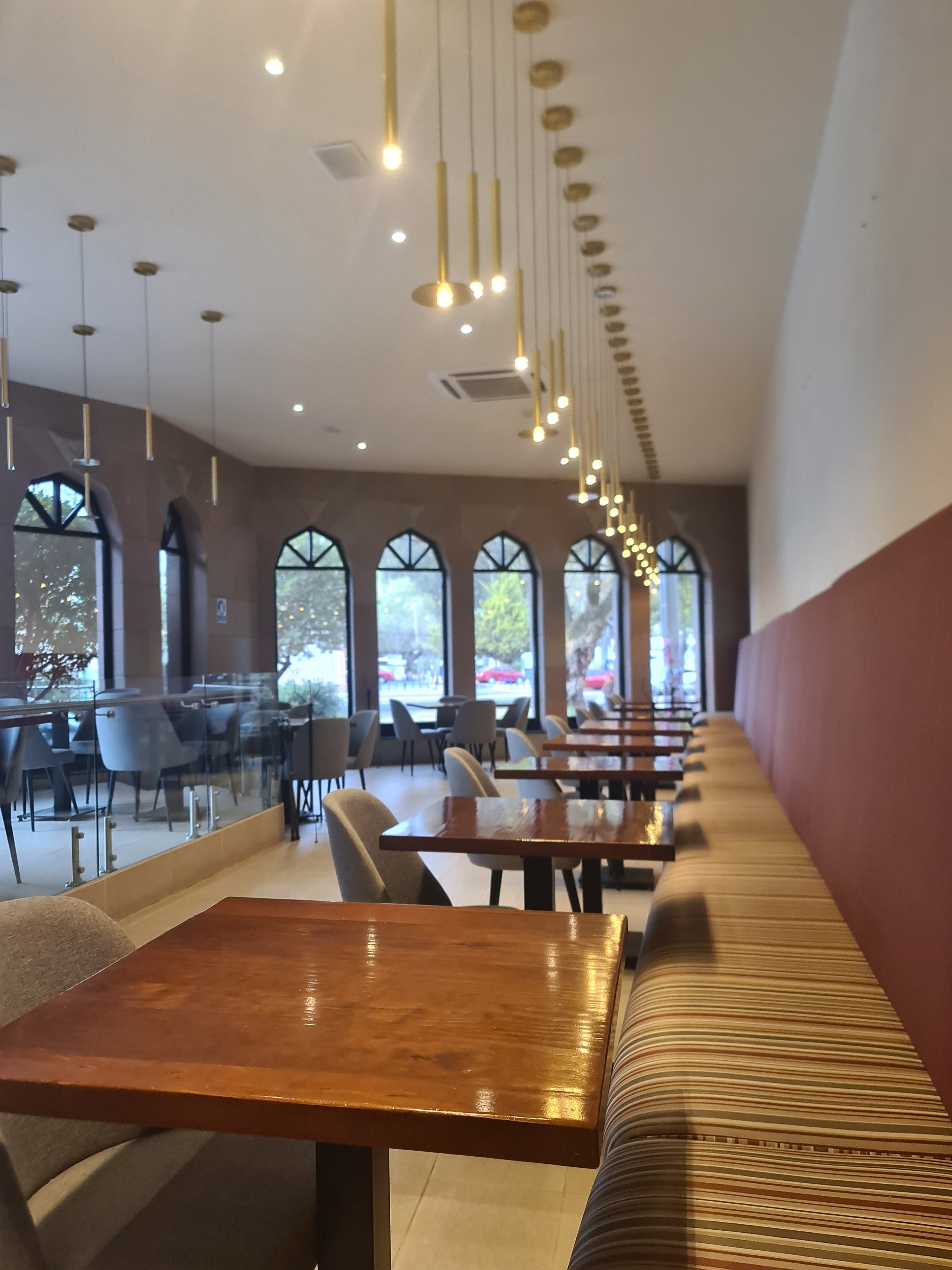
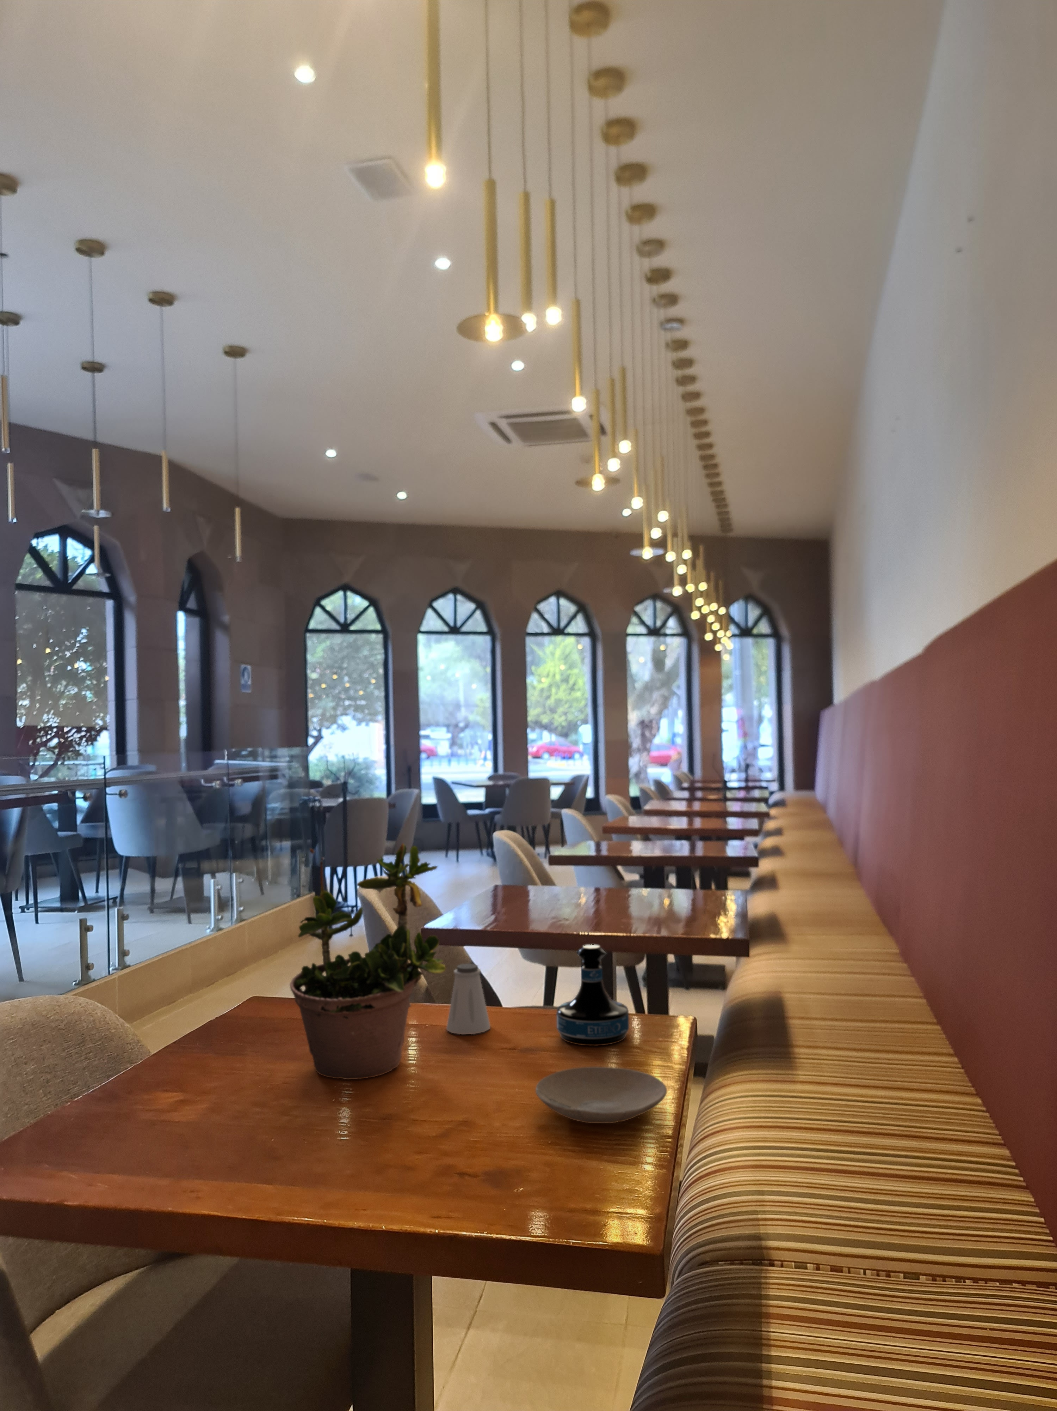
+ plate (601, 1098)
+ potted plant (355, 951)
+ tequila bottle (592, 991)
+ saltshaker (467, 997)
